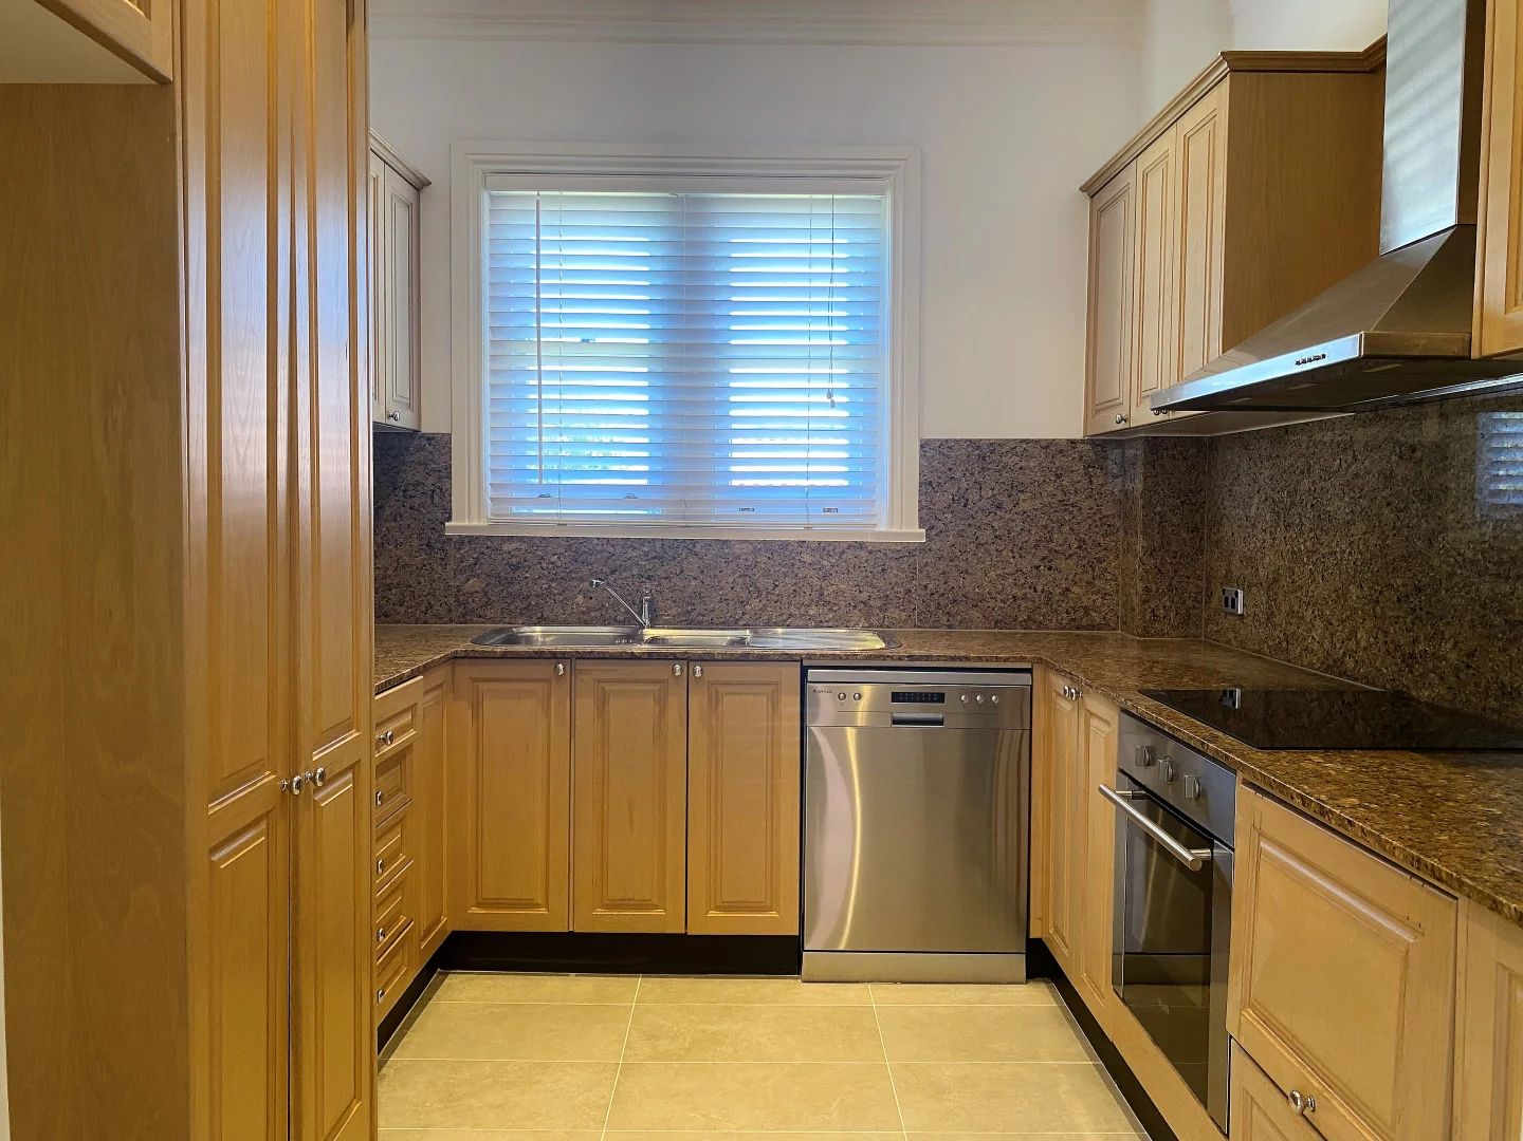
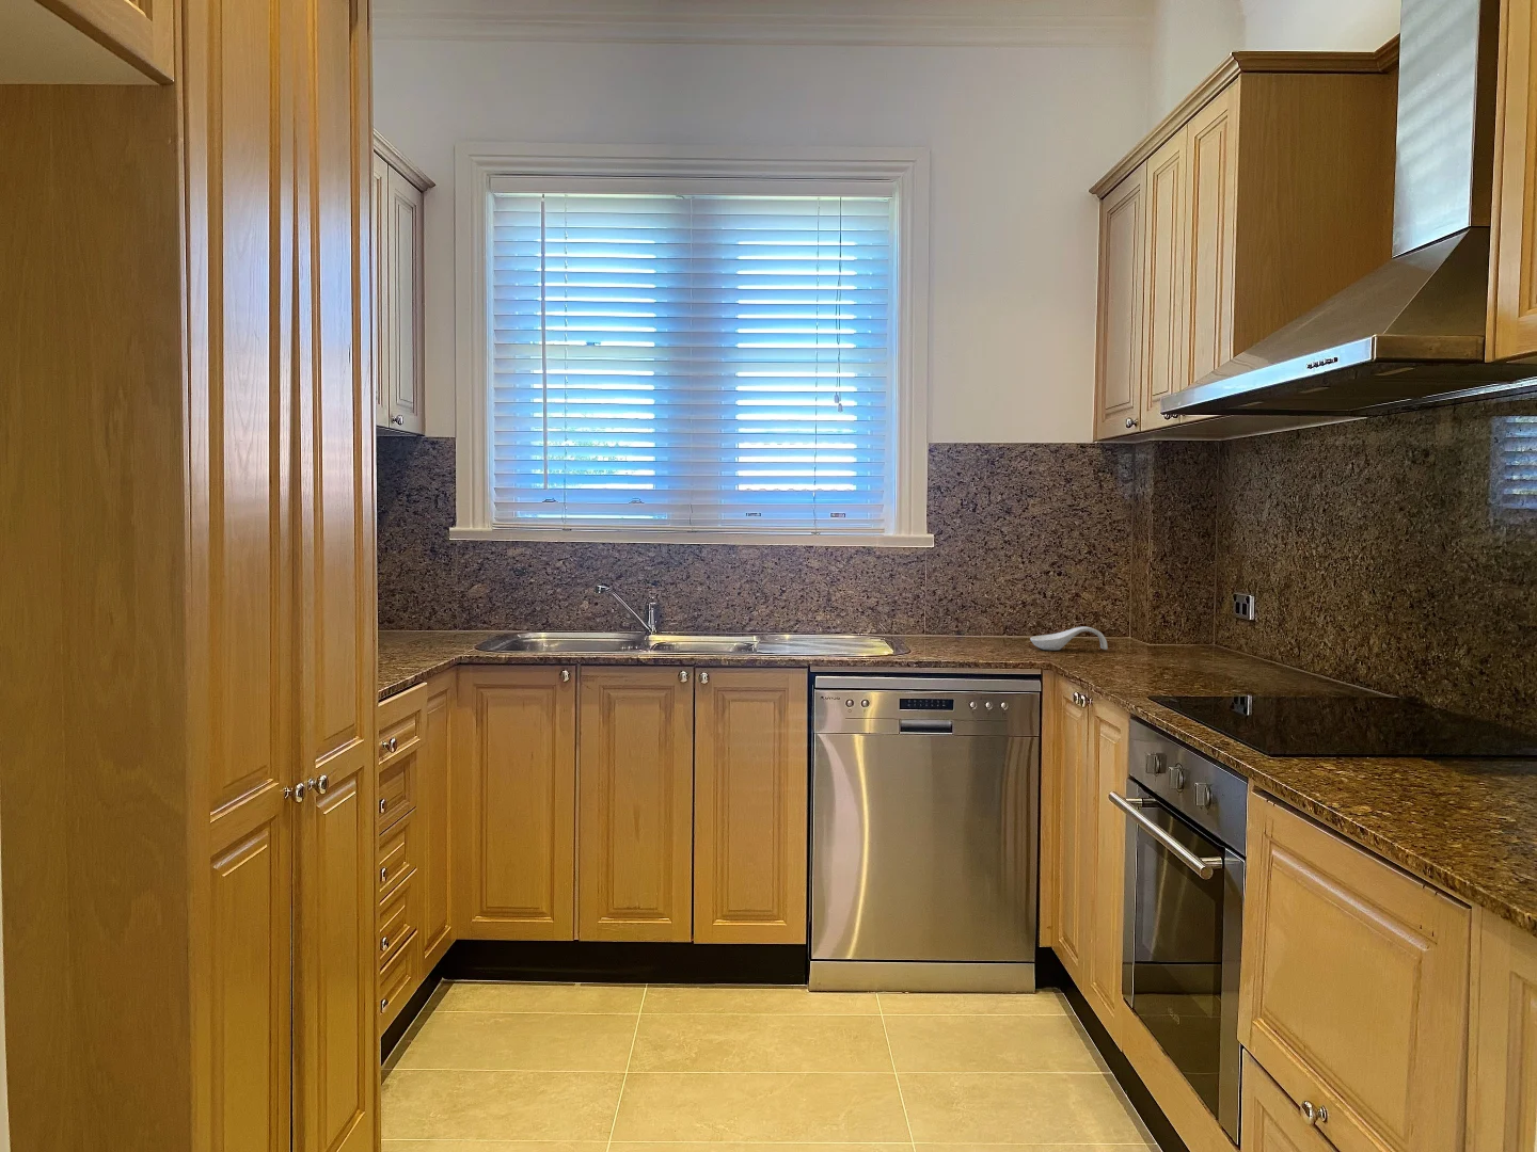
+ spoon rest (1067, 638)
